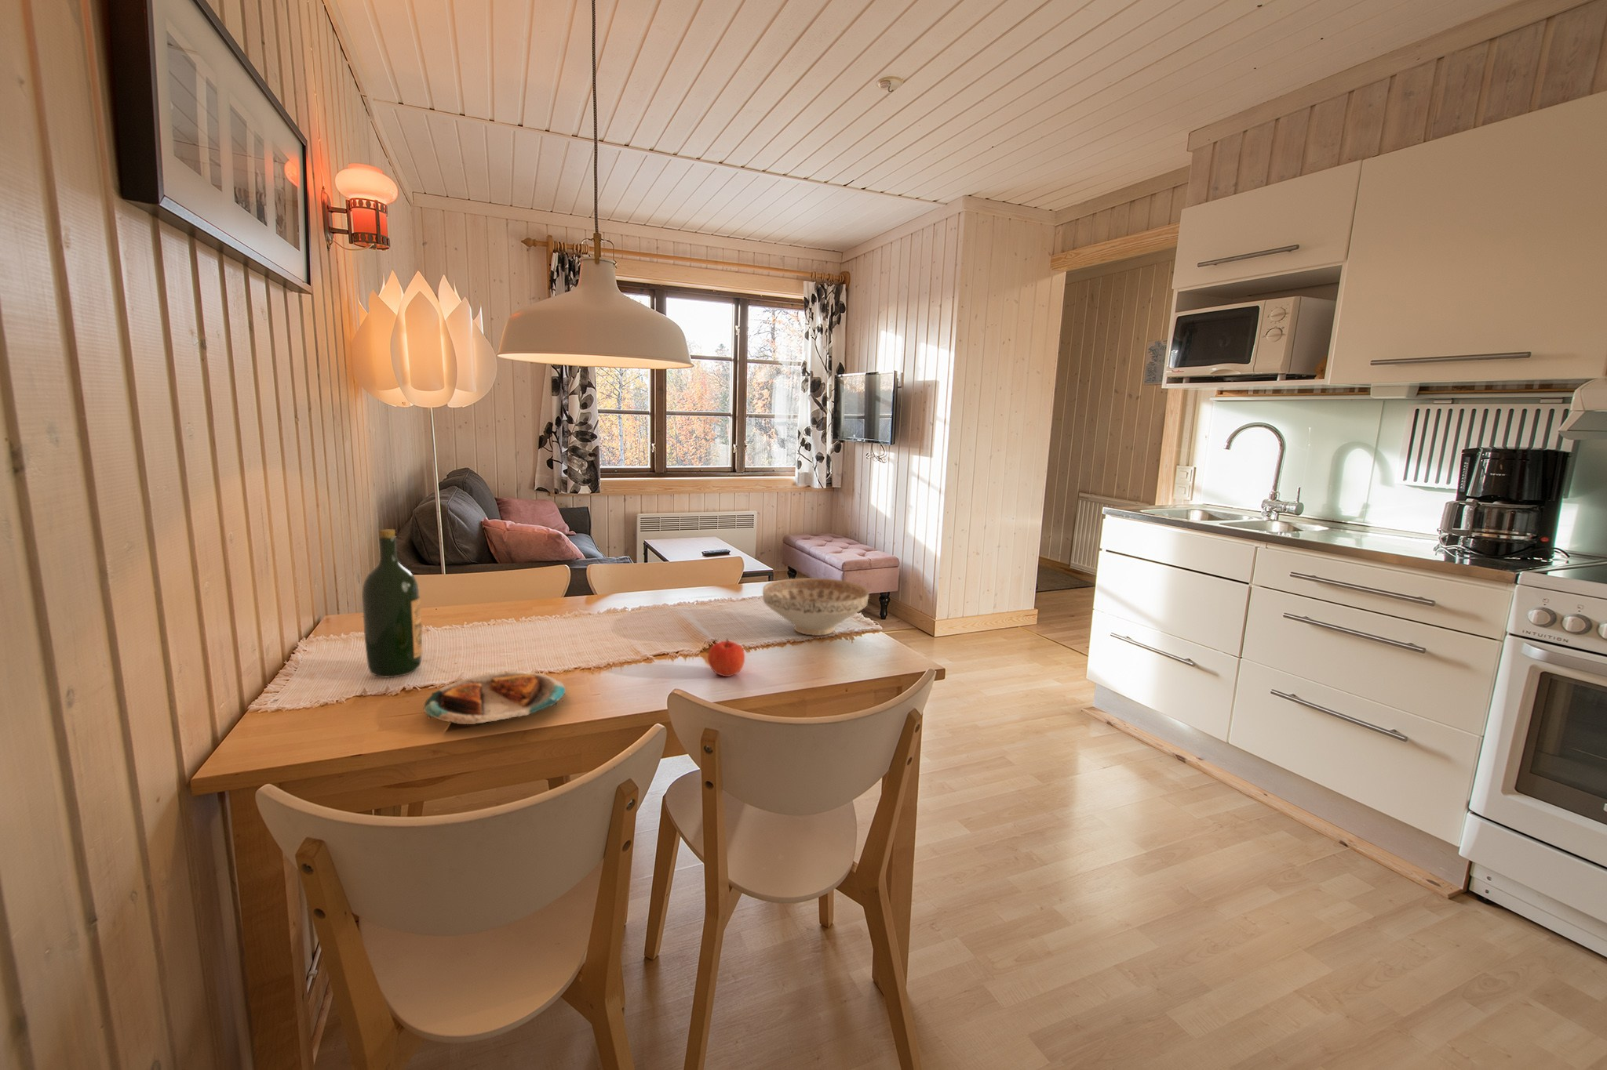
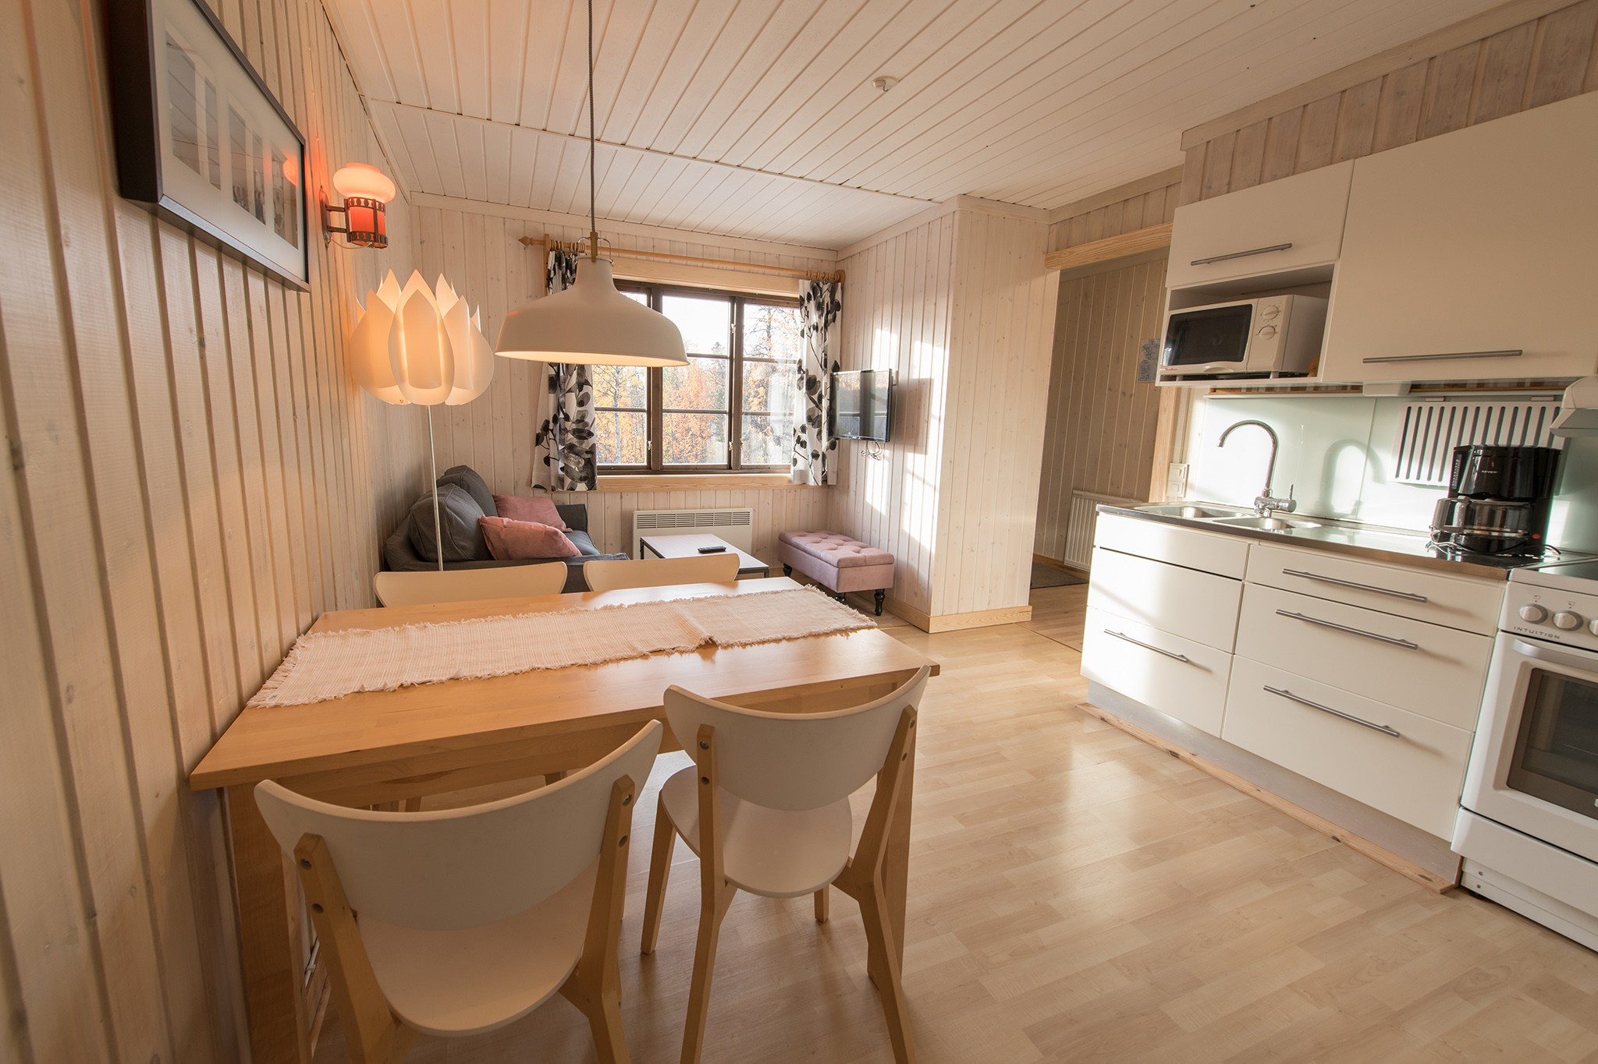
- plate (495, 697)
- decorative bowl (815, 609)
- apple (725, 656)
- wine bottle (392, 601)
